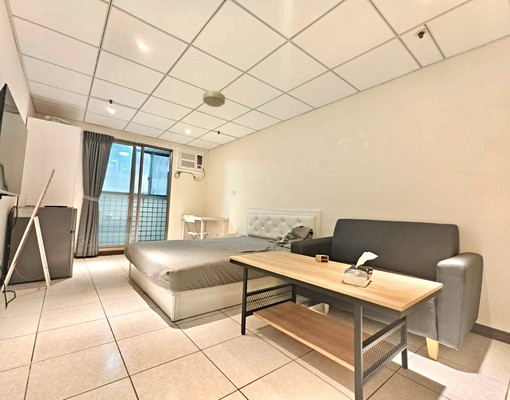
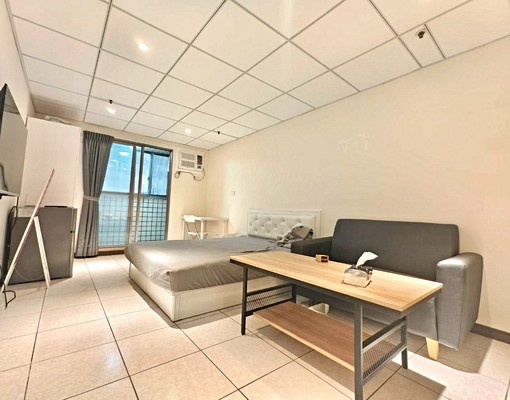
- ceiling light (214, 98)
